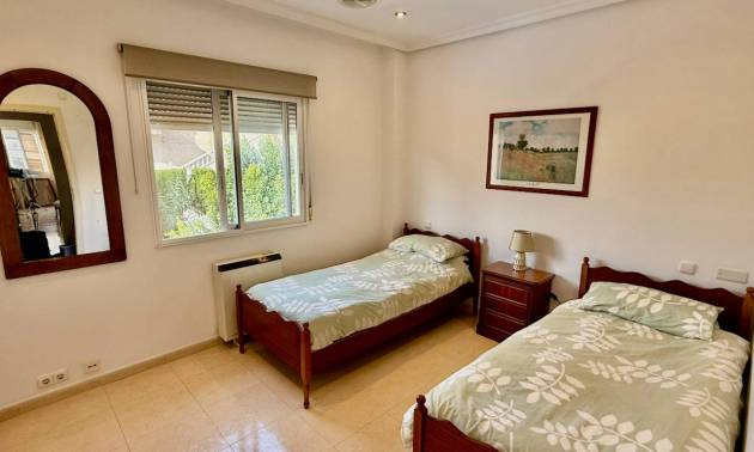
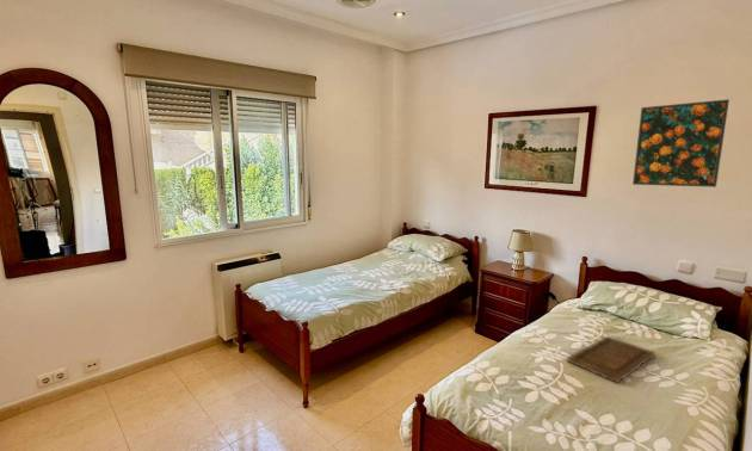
+ tray (611, 357)
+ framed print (677, 144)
